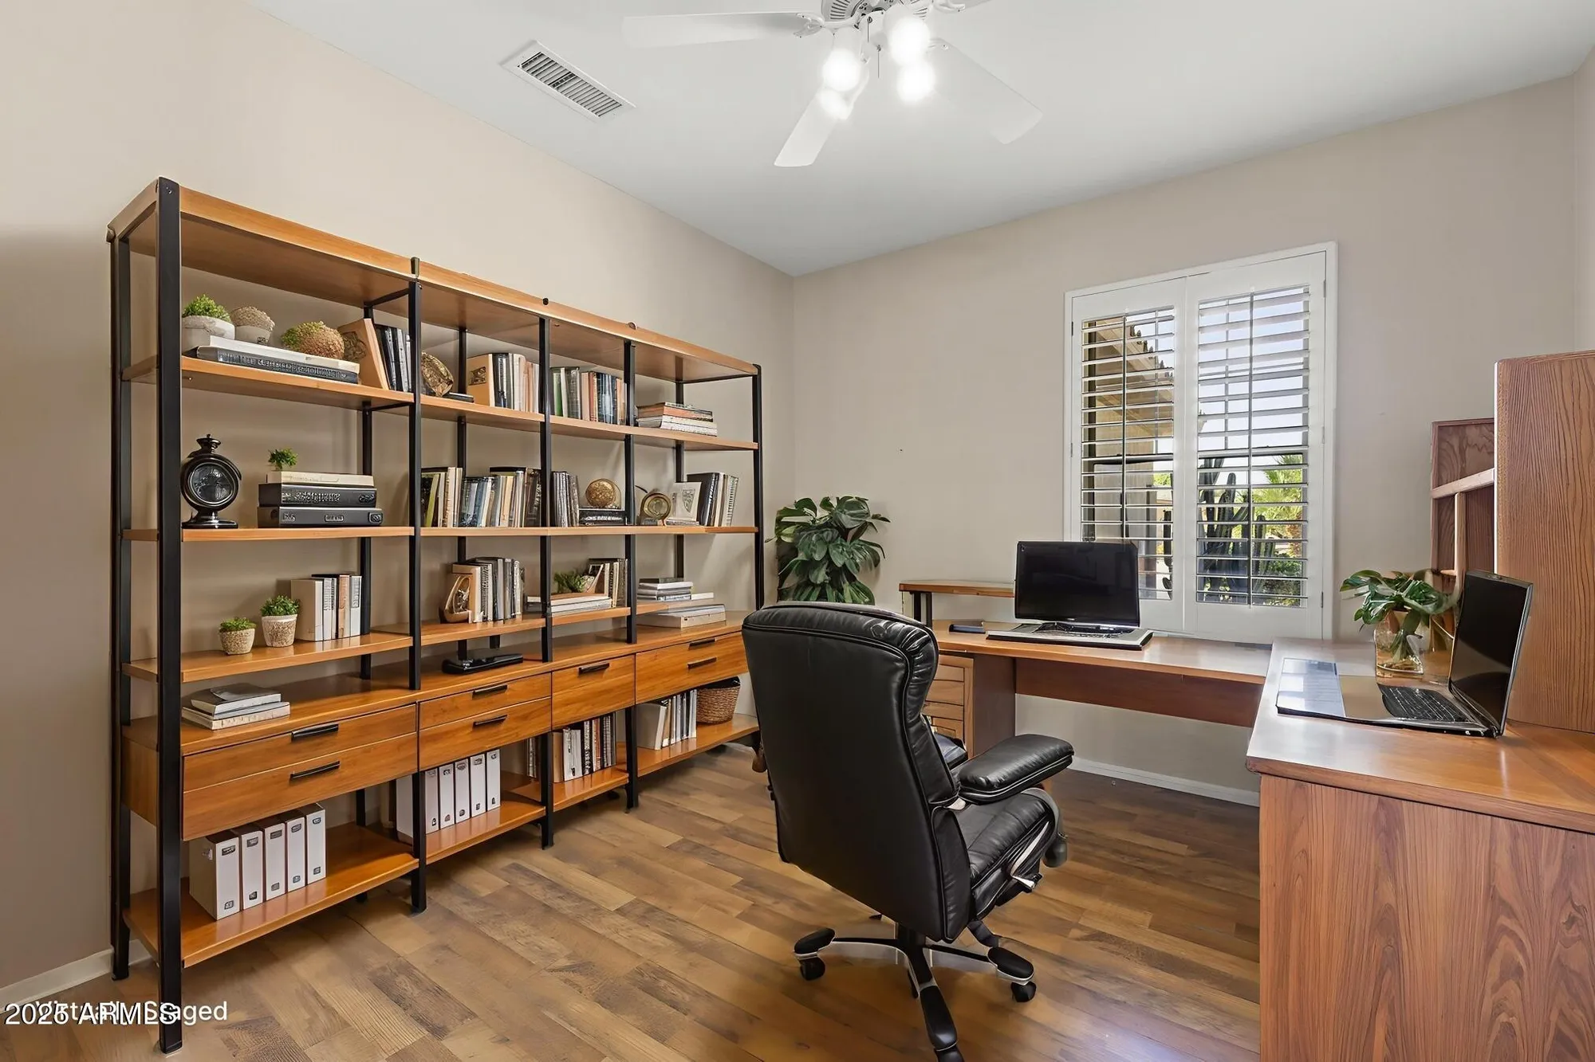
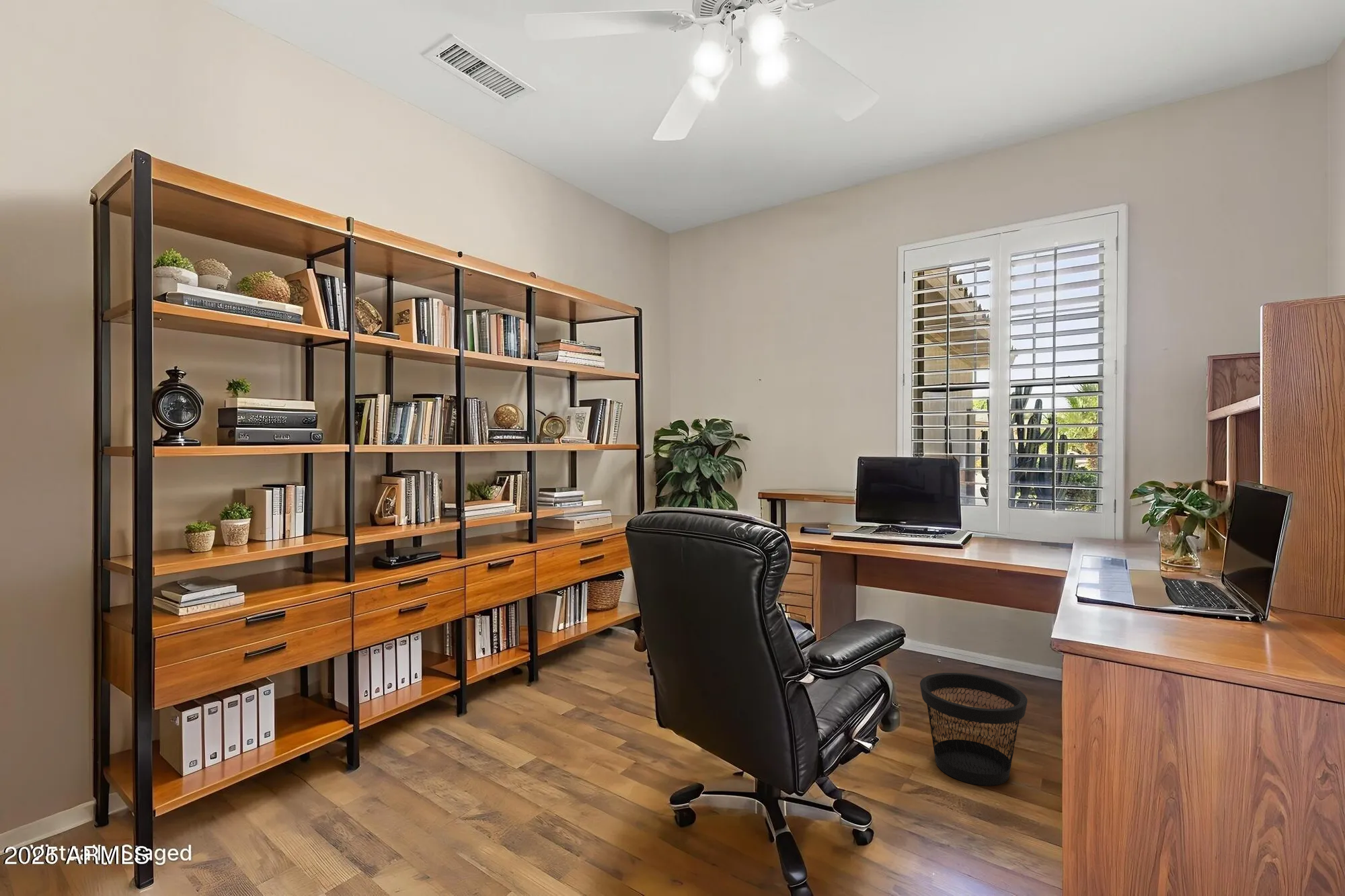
+ wastebasket (973, 729)
